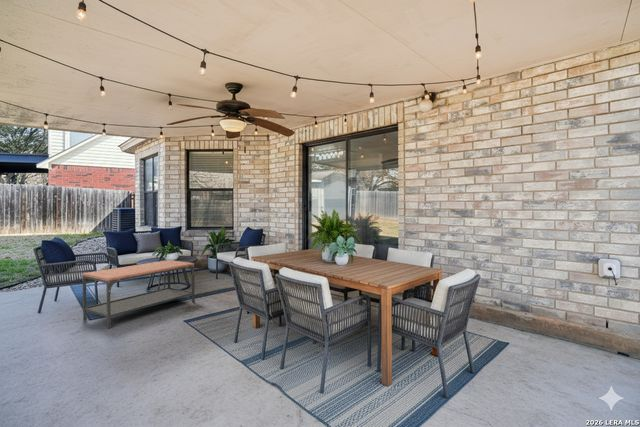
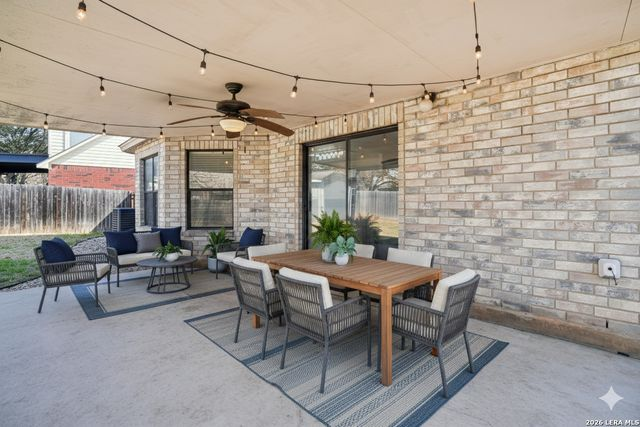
- coffee table (143, 293)
